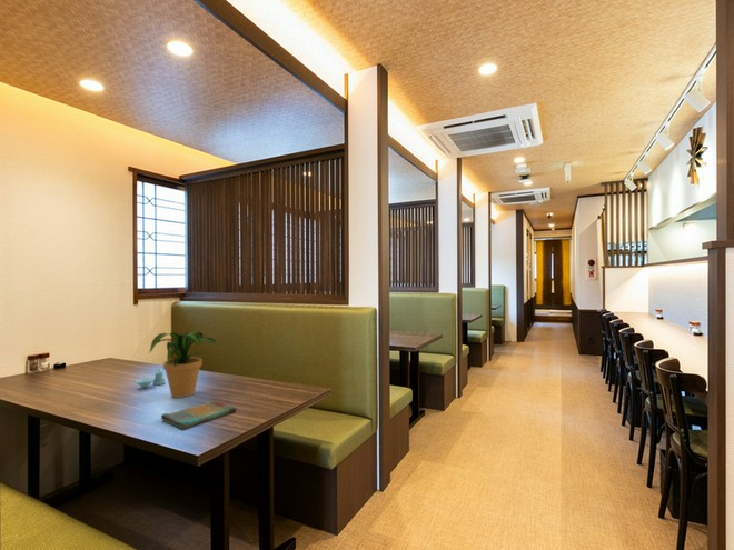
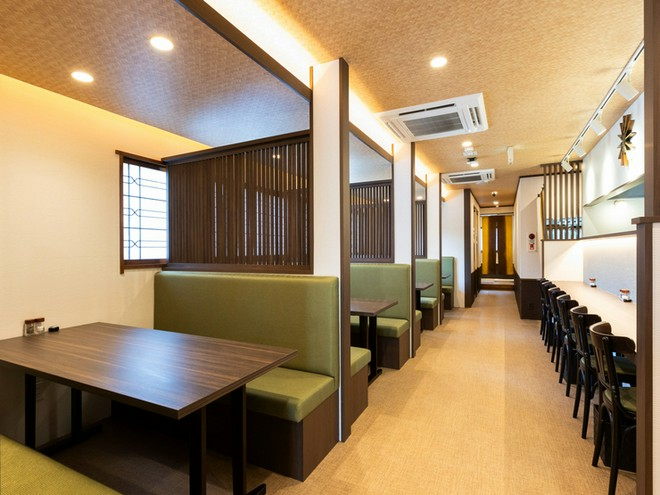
- potted plant (182, 362)
- dish towel (199, 412)
- salt and pepper shaker set (150, 378)
